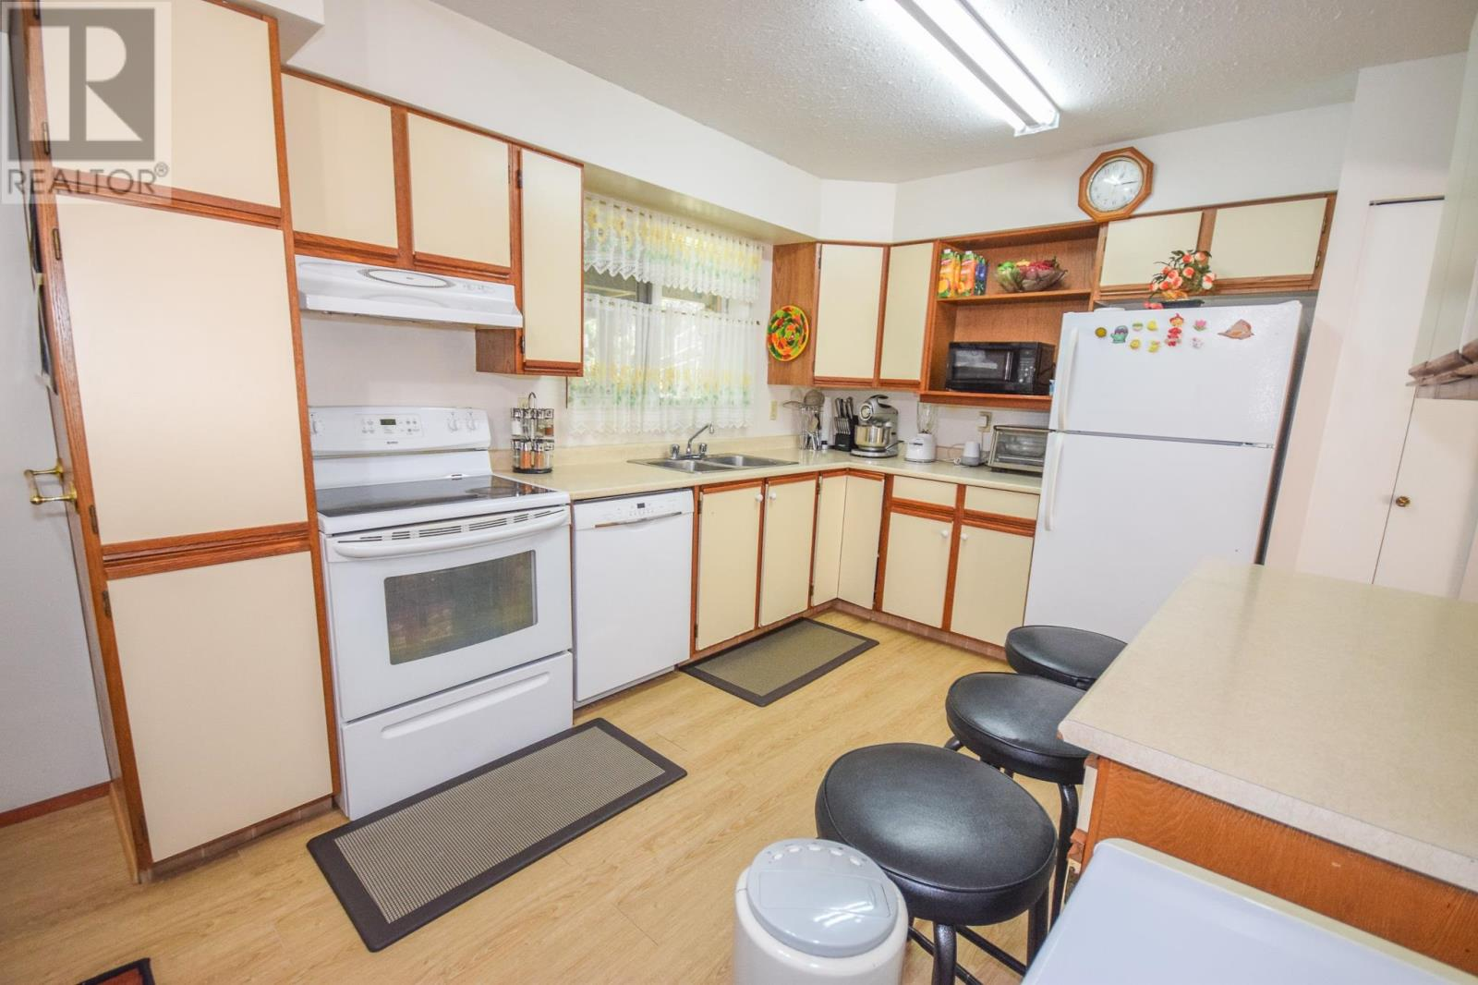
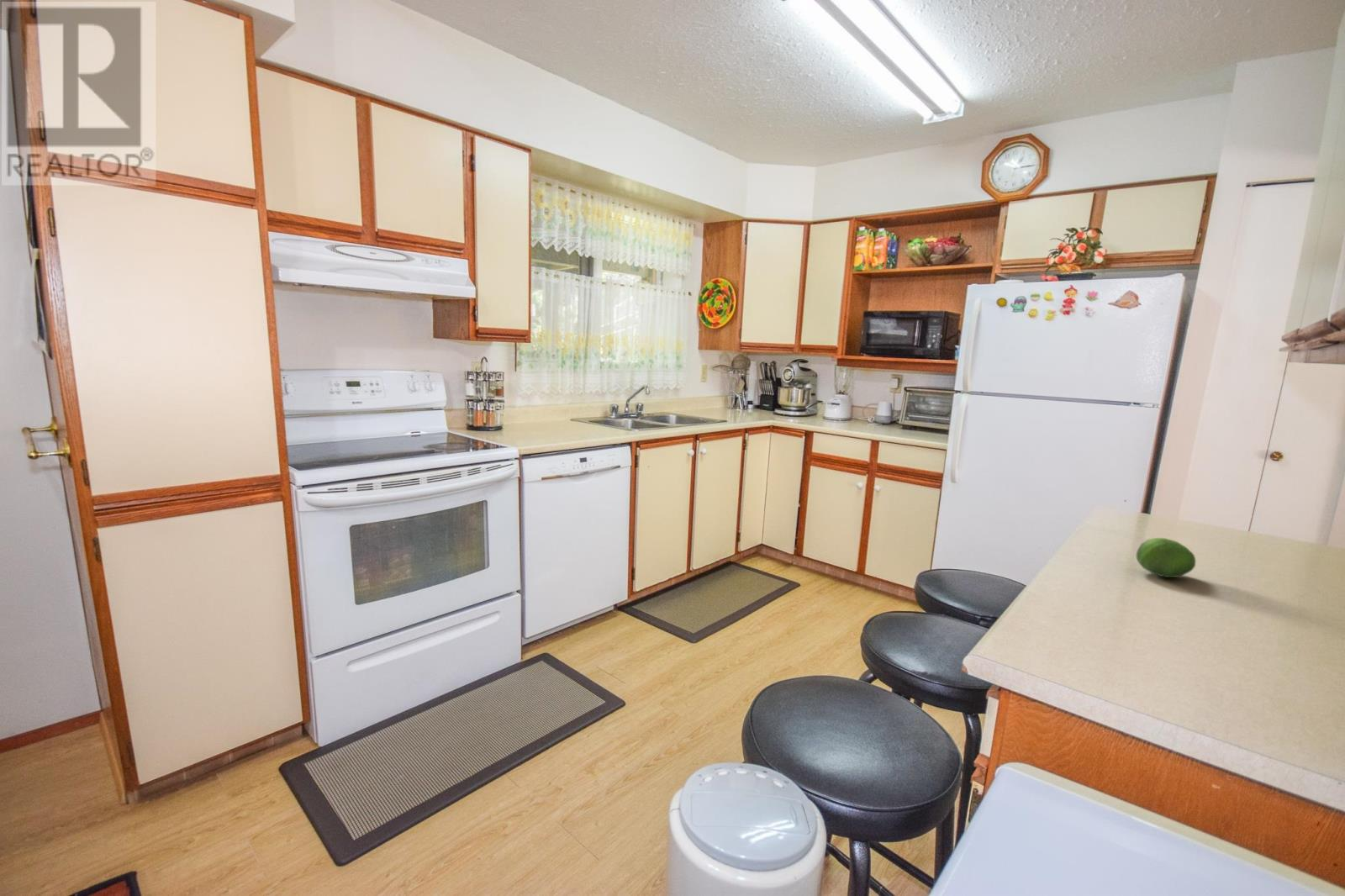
+ fruit (1165, 556)
